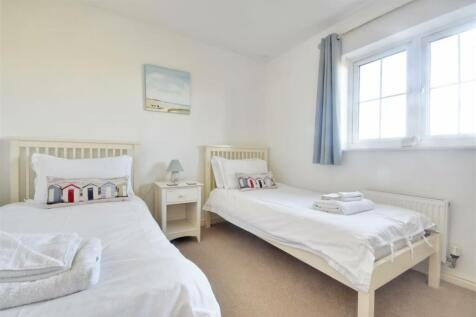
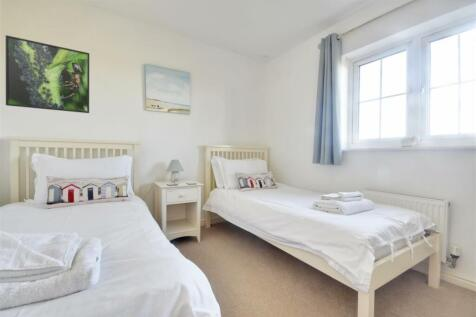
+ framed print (50, 77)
